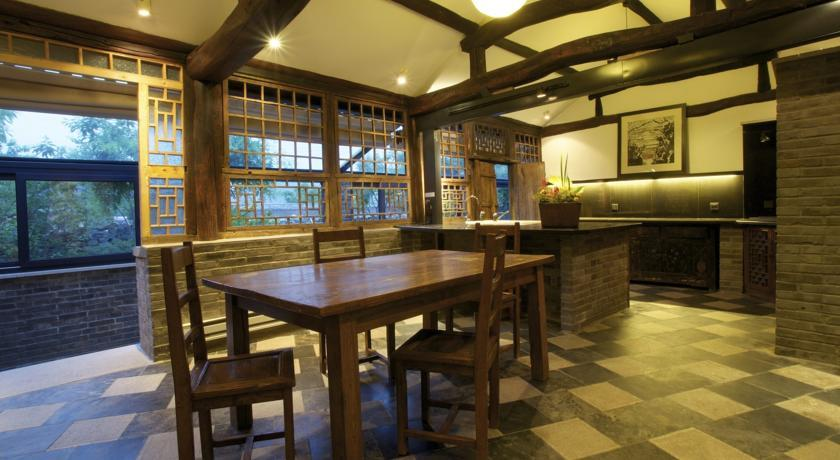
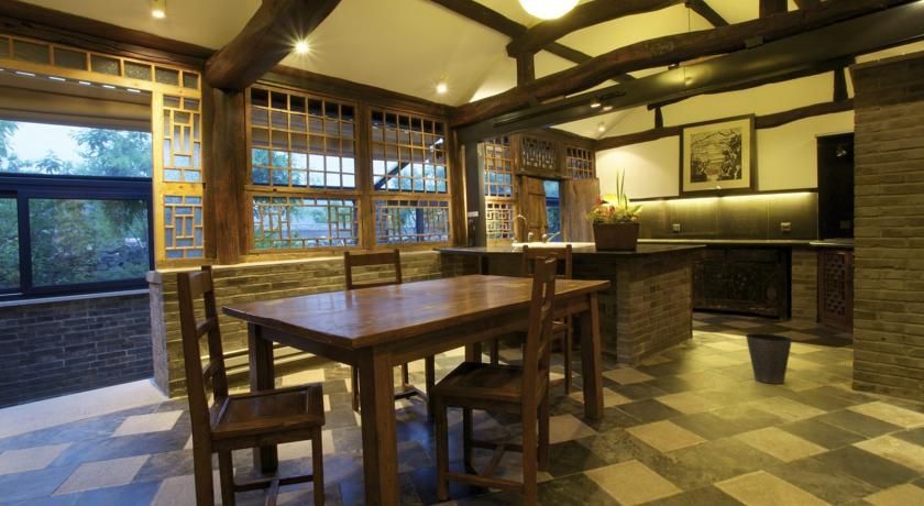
+ waste basket (768, 358)
